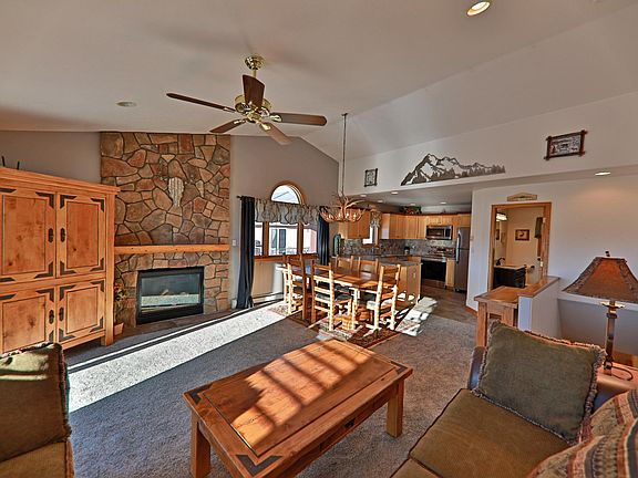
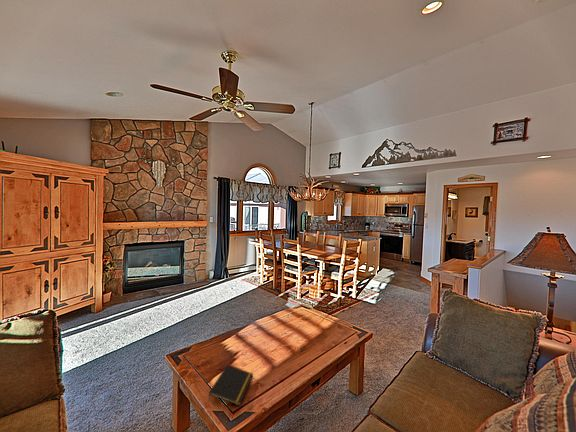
+ notepad (232, 383)
